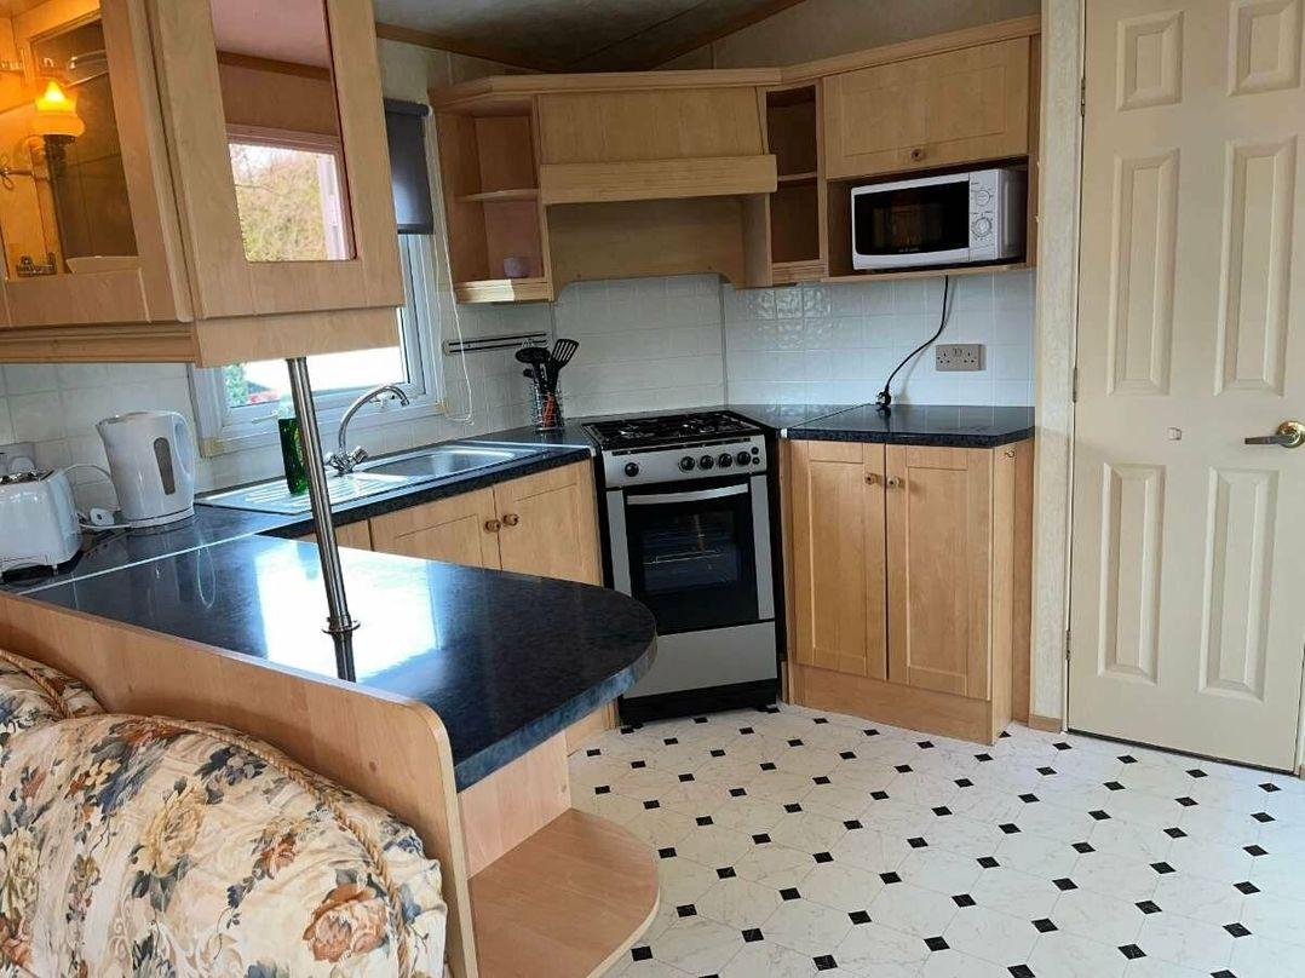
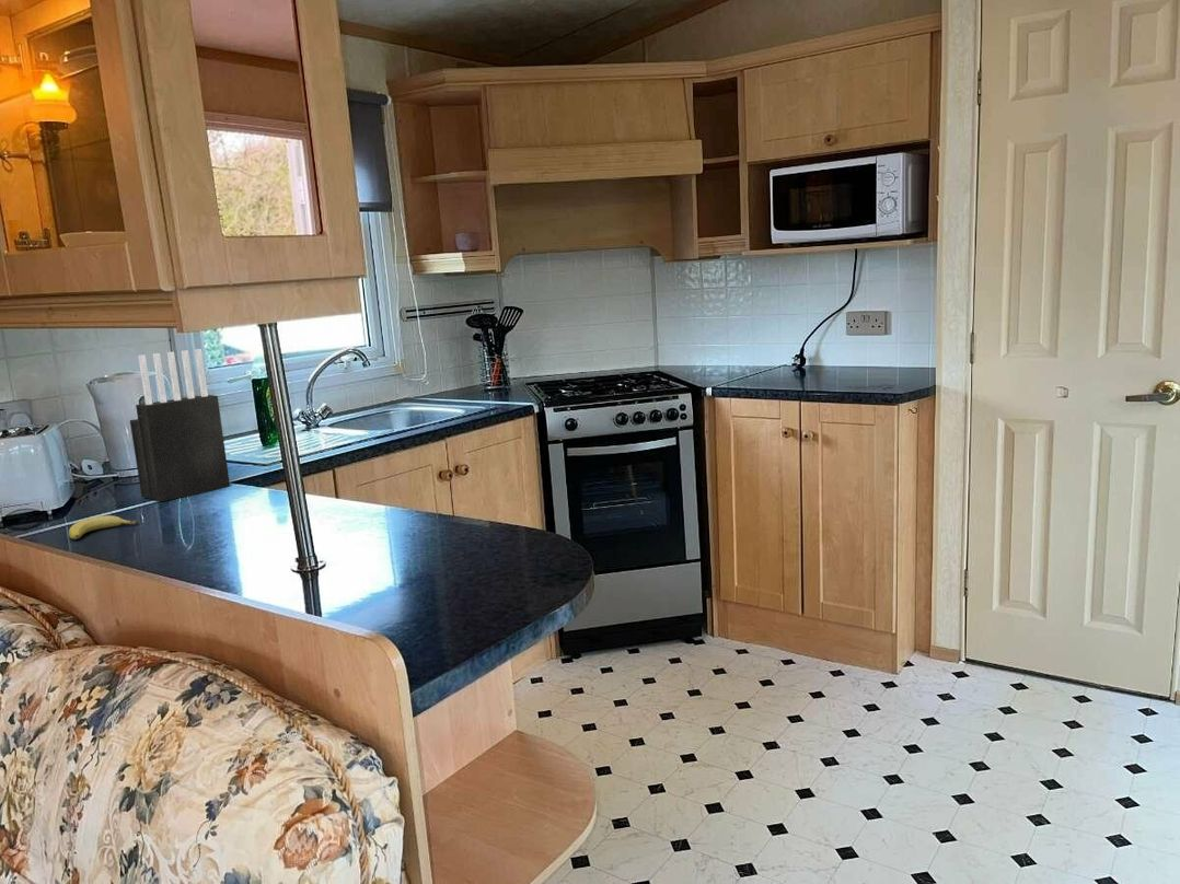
+ knife block (174, 422)
+ fruit (99, 524)
